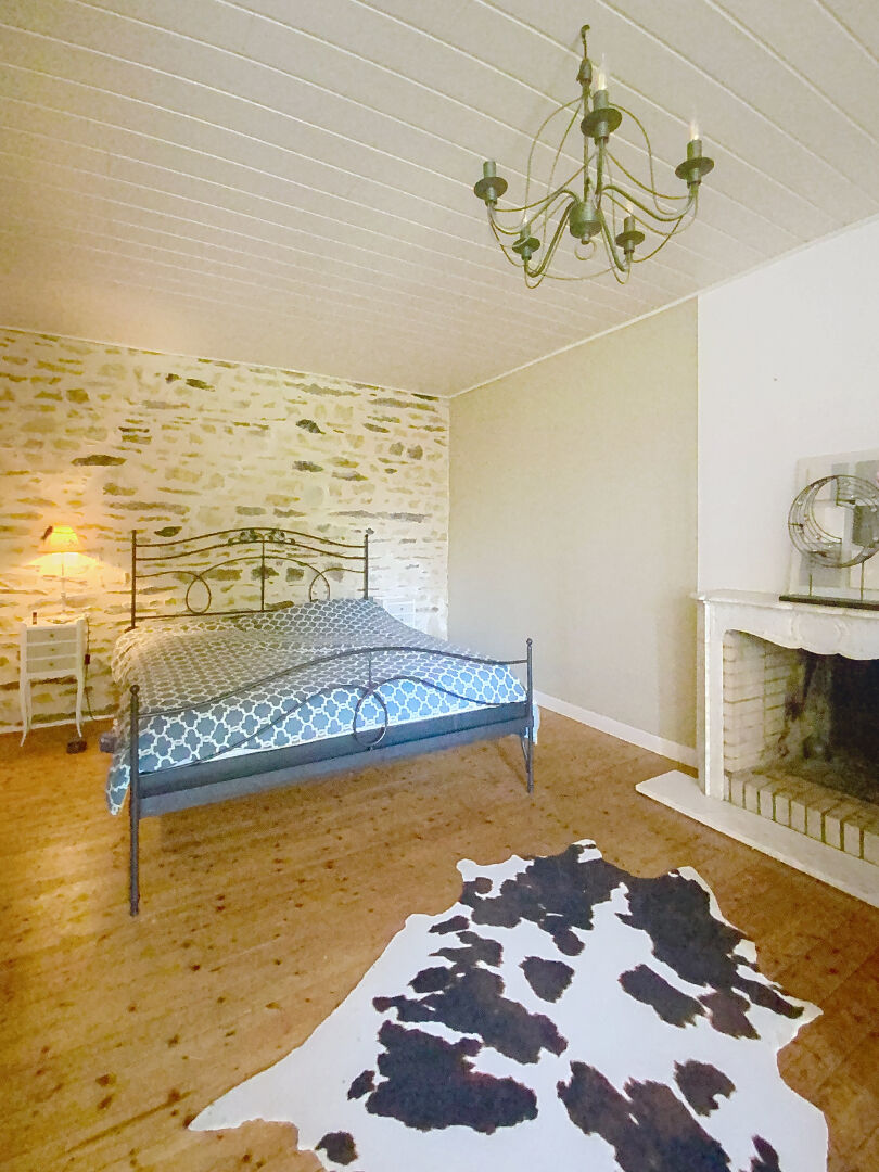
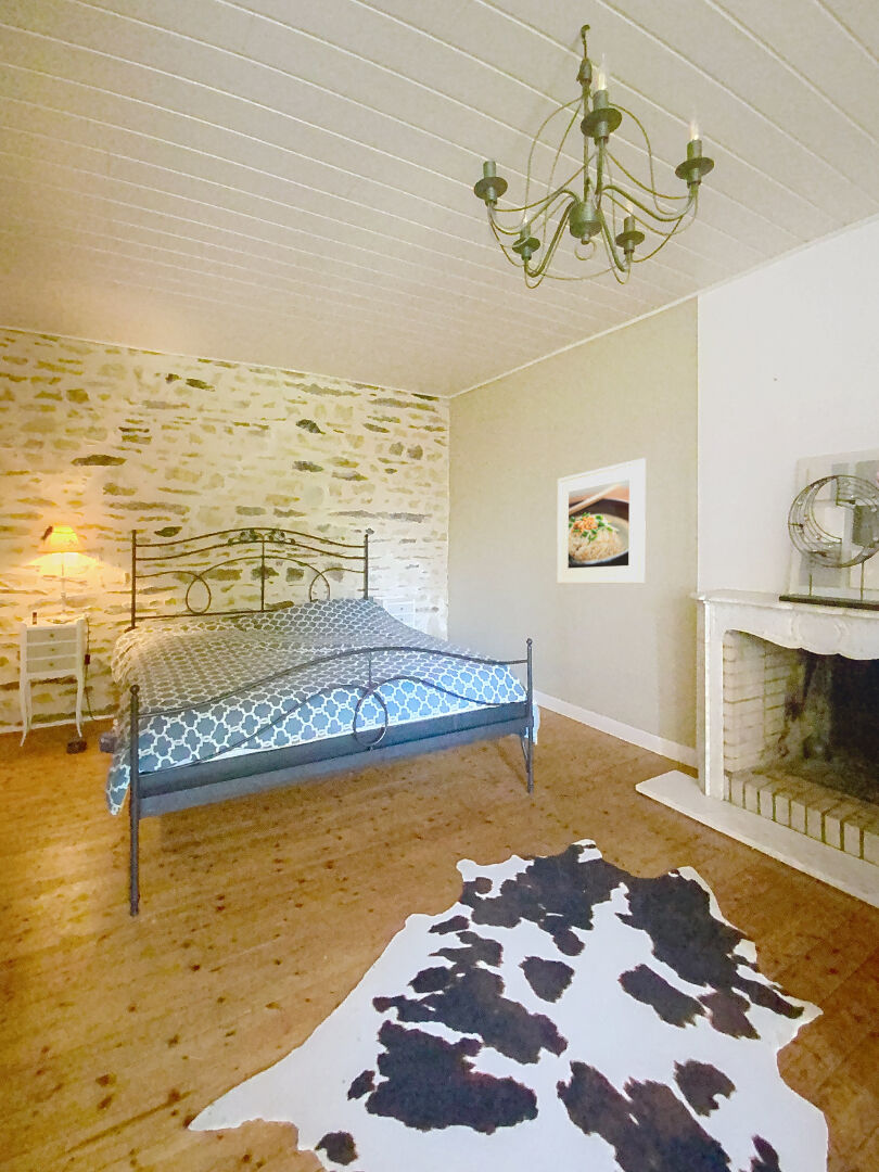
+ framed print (597, 526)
